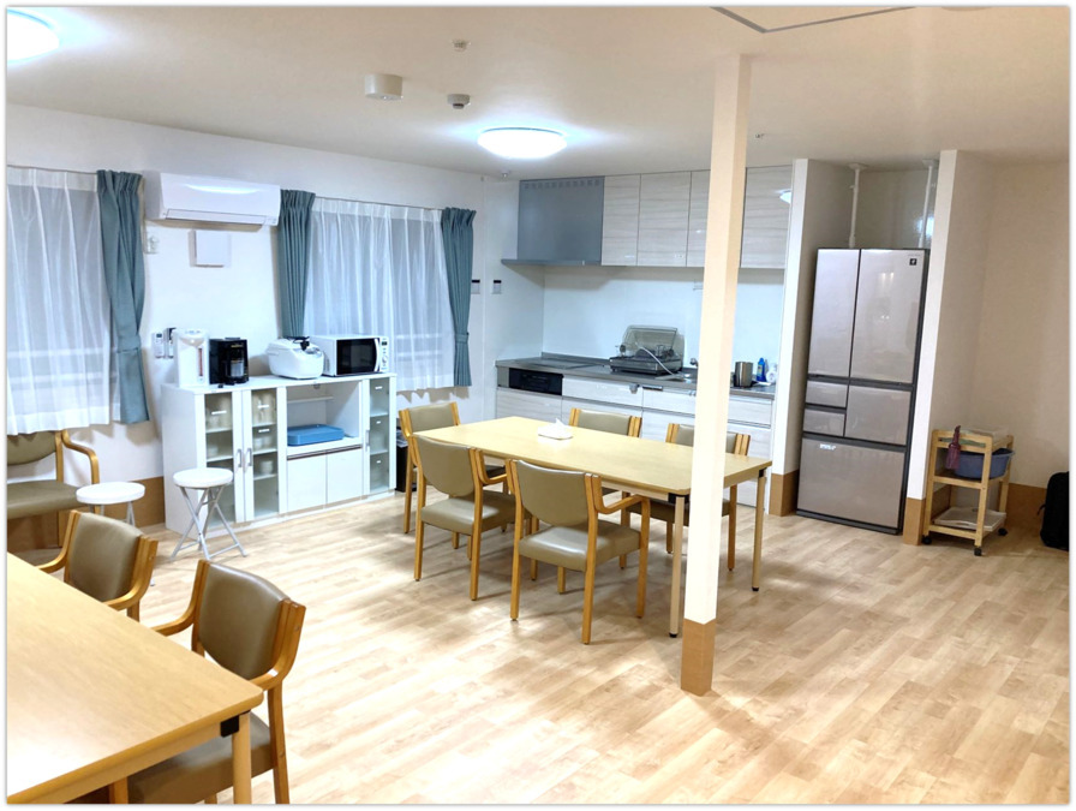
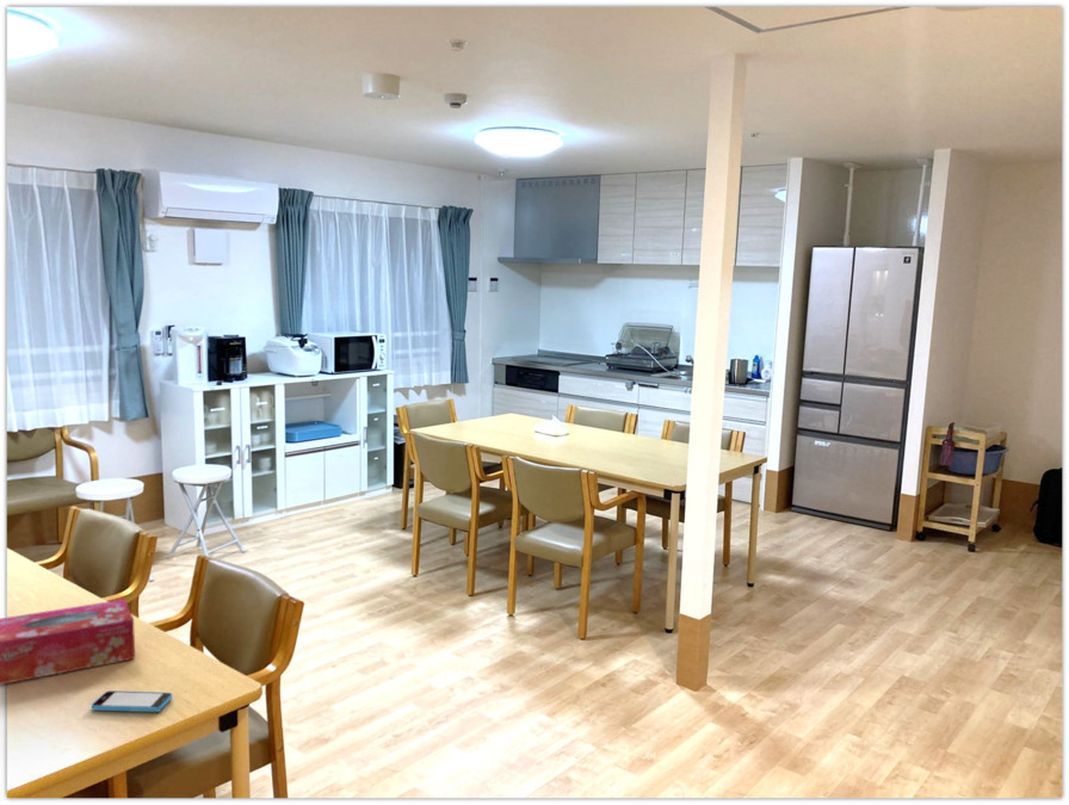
+ tissue box (62, 639)
+ smartphone (132, 701)
